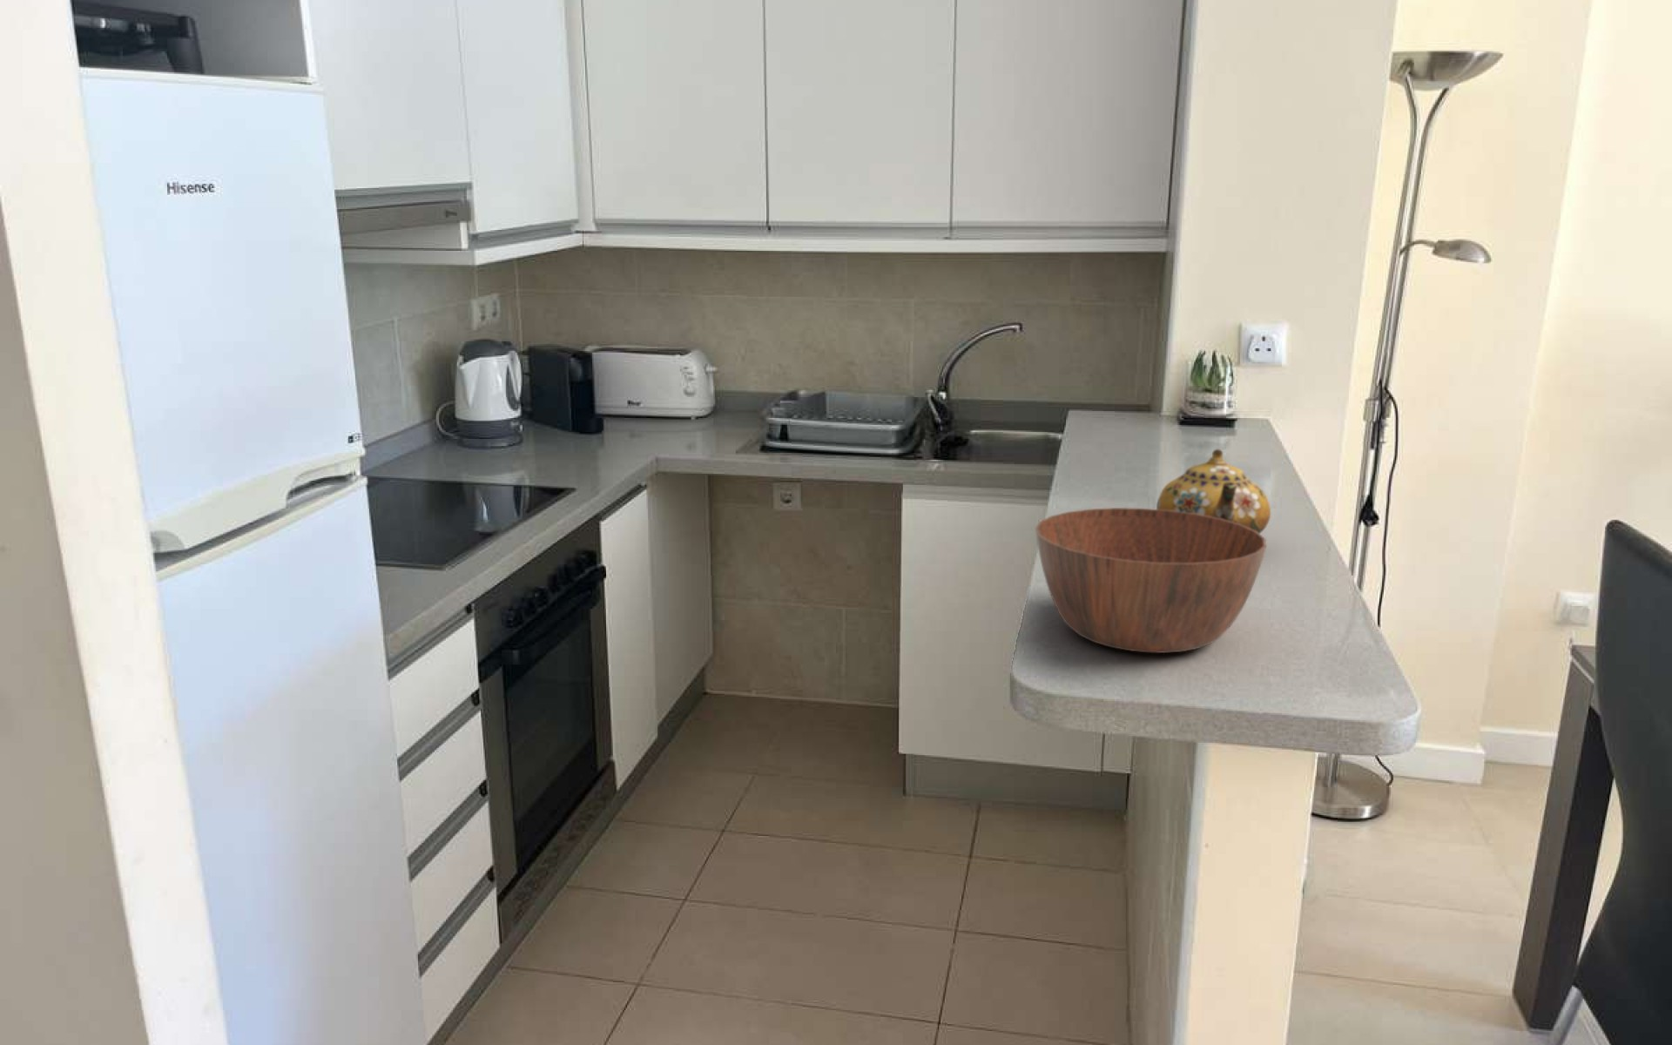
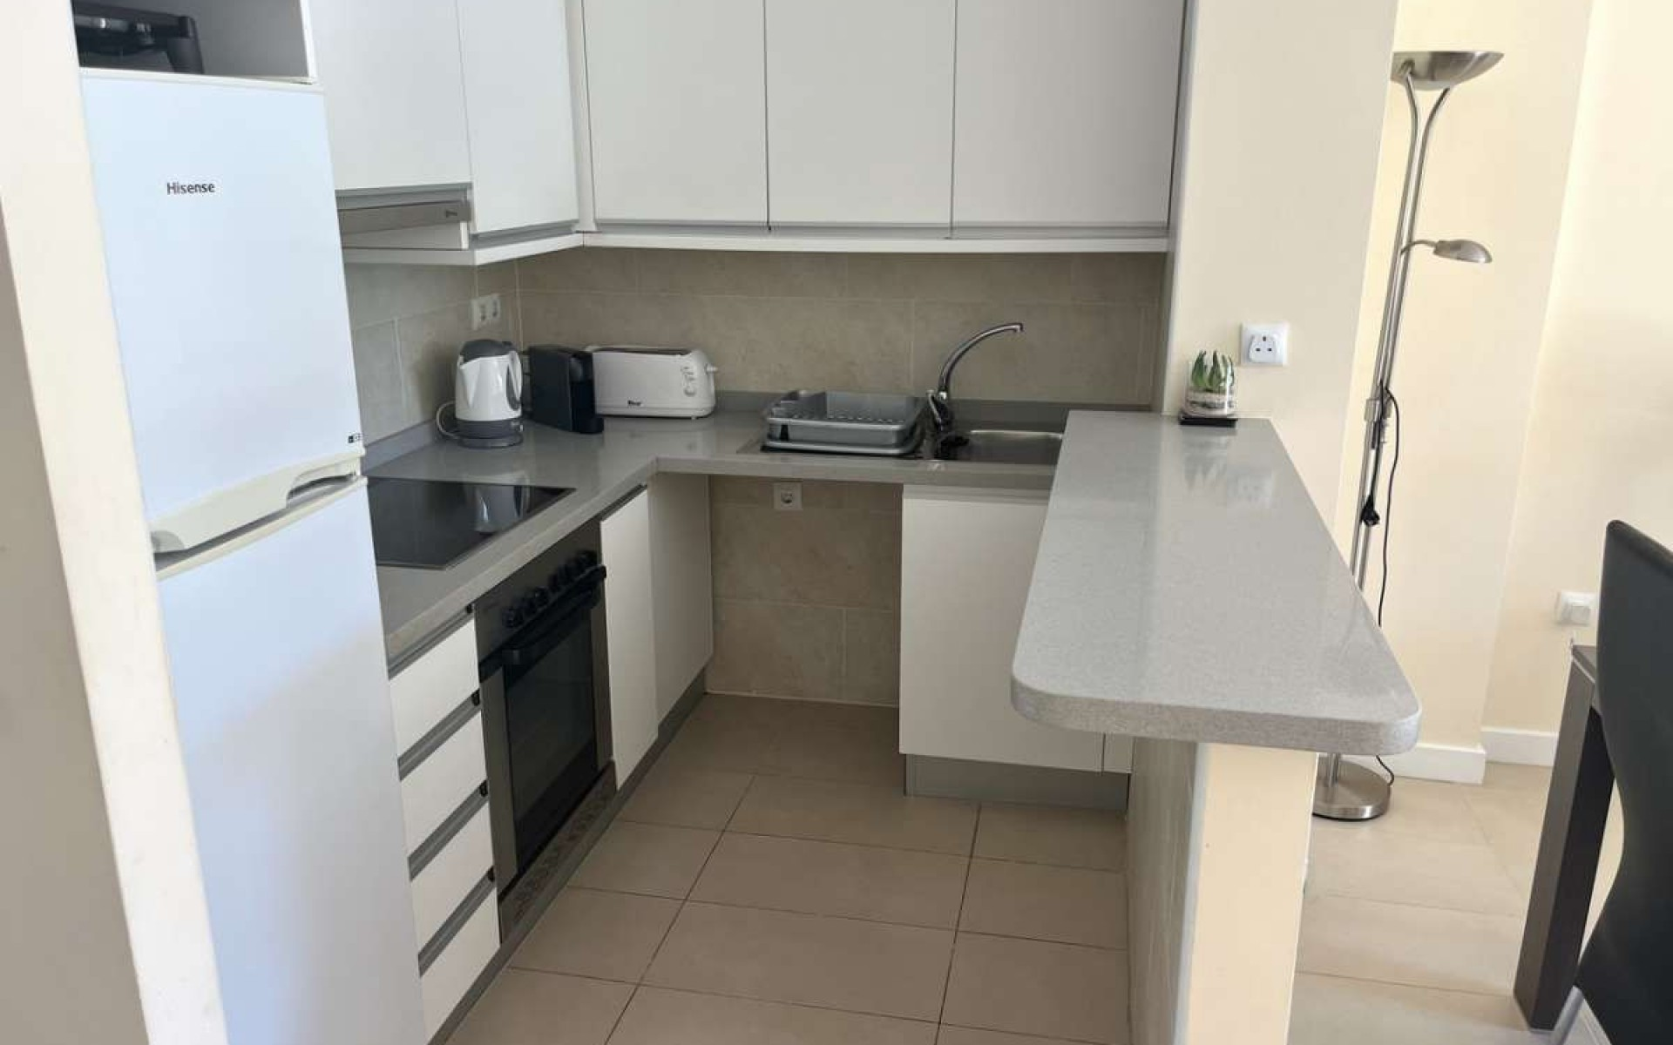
- bowl (1145, 583)
- teapot (1213, 497)
